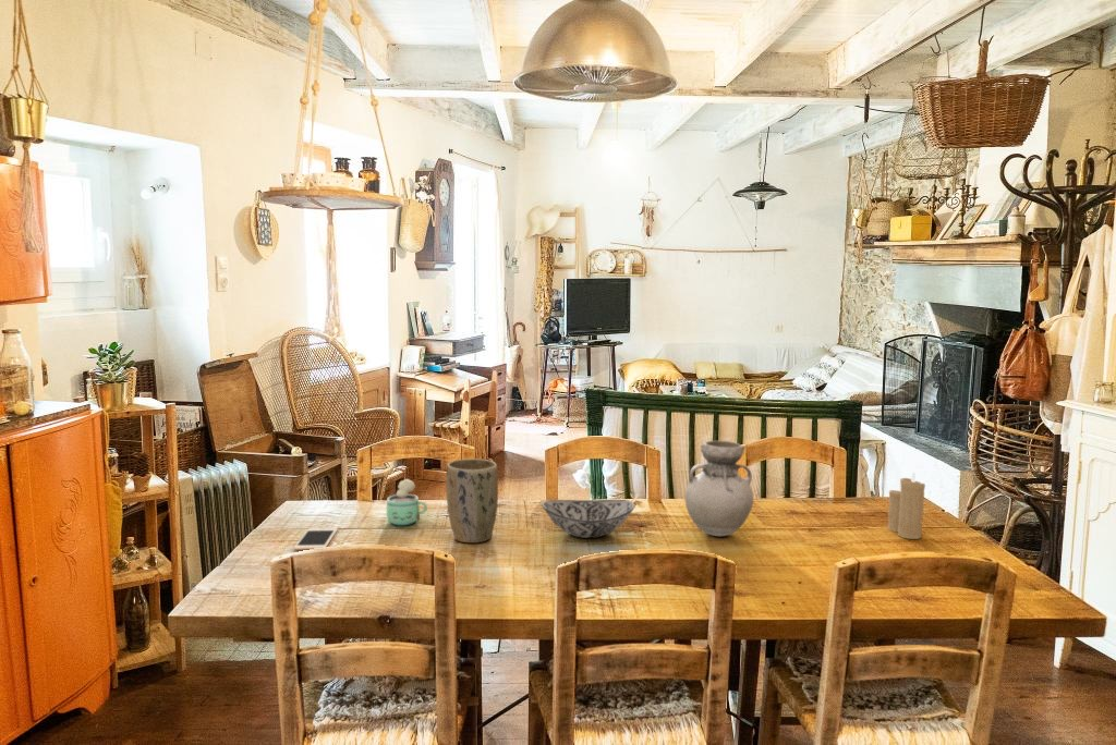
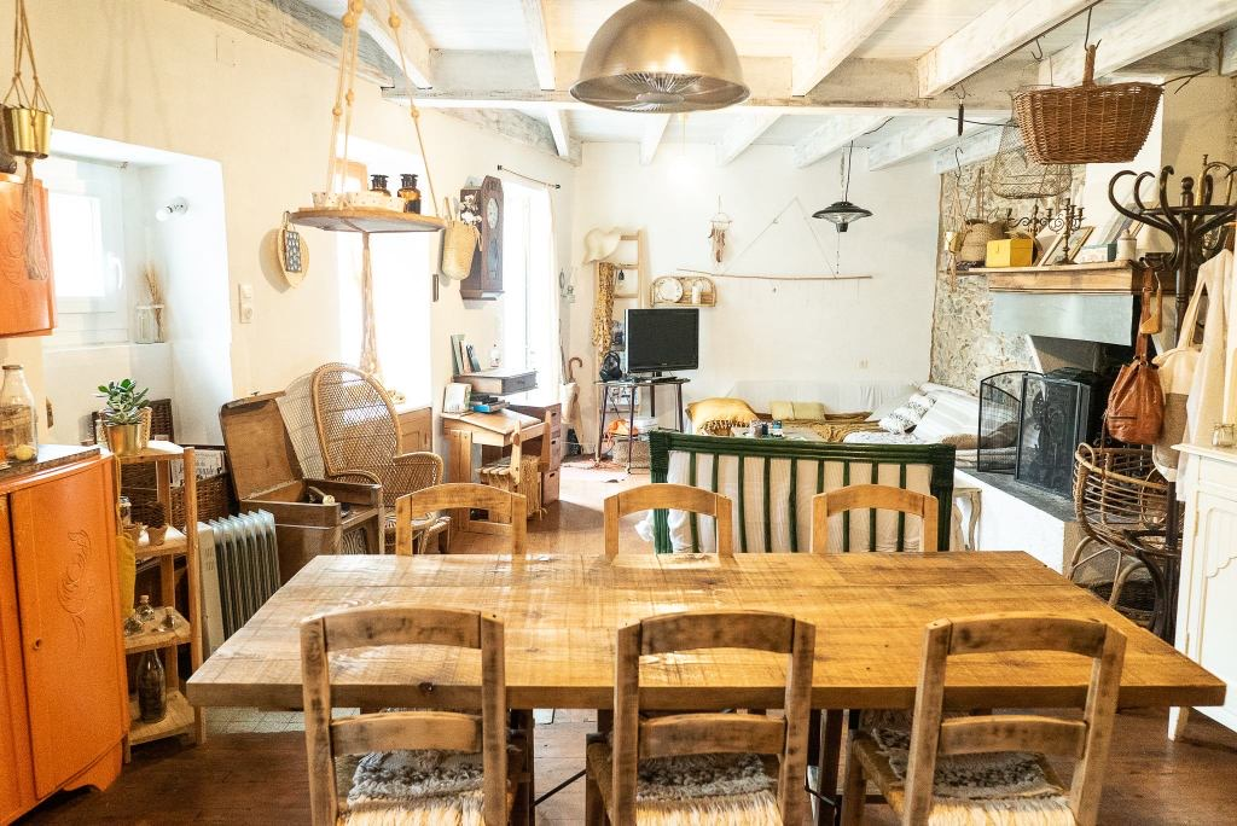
- decorative bowl (587, 518)
- chocolate milk (407, 500)
- candle (906, 501)
- vase (718, 489)
- plant pot (472, 500)
- cell phone (316, 538)
